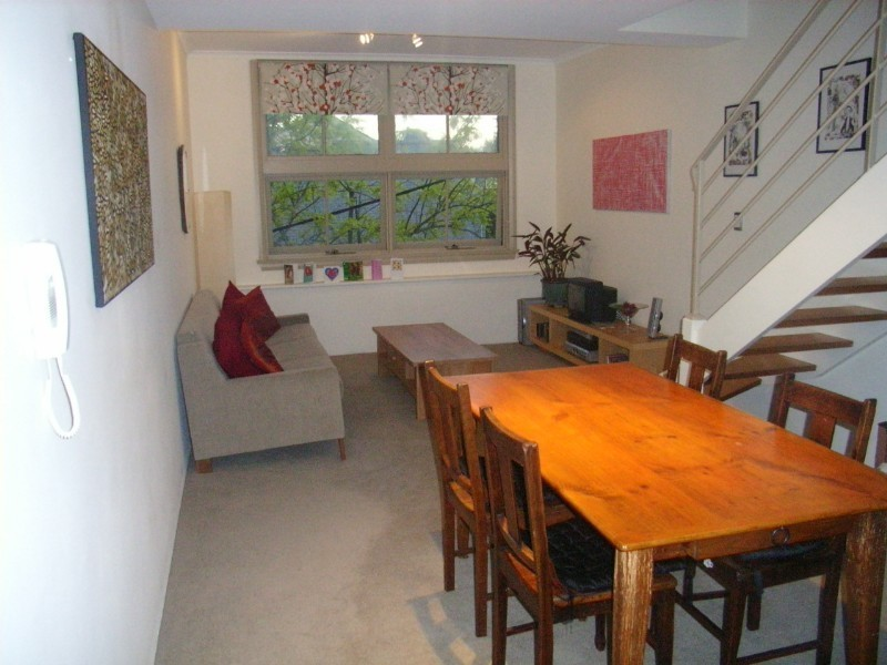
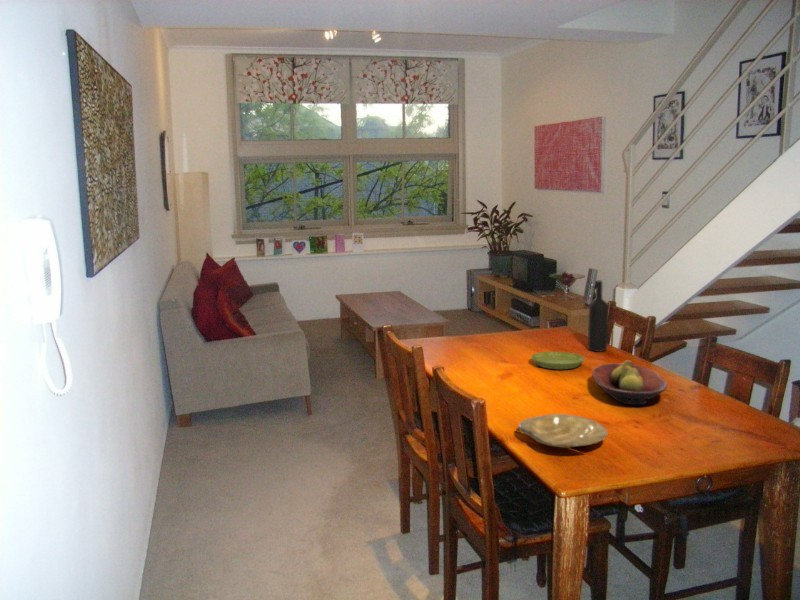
+ fruit bowl (628, 378)
+ wine bottle (598, 315)
+ plate (563, 433)
+ saucer (557, 360)
